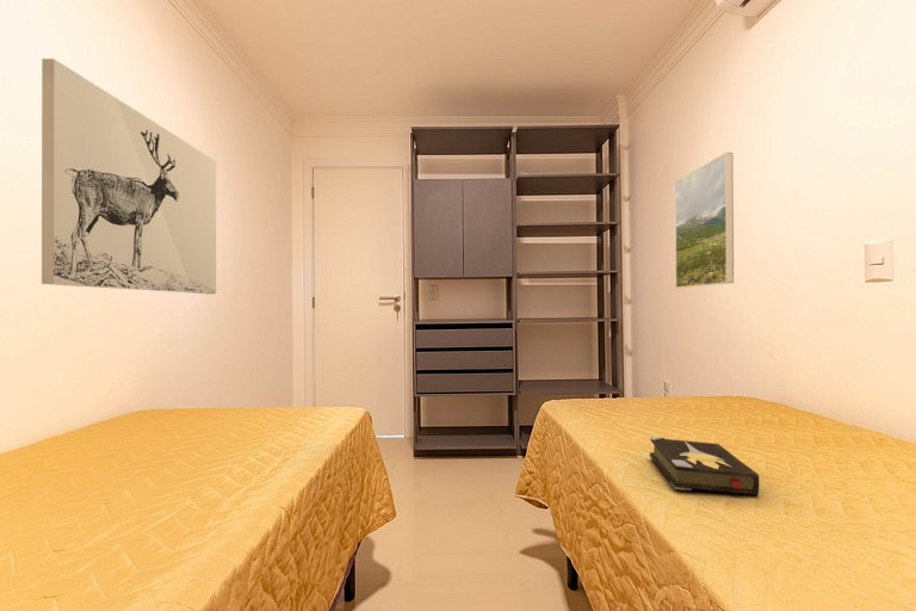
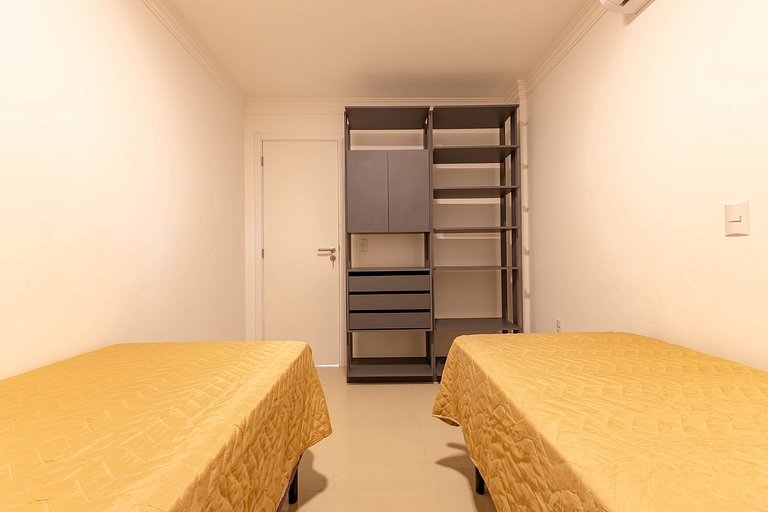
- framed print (701, 227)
- wall art (150, 206)
- hardback book (698, 462)
